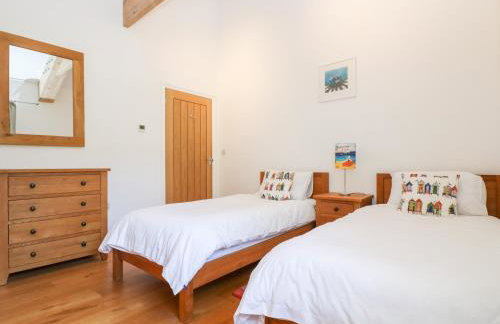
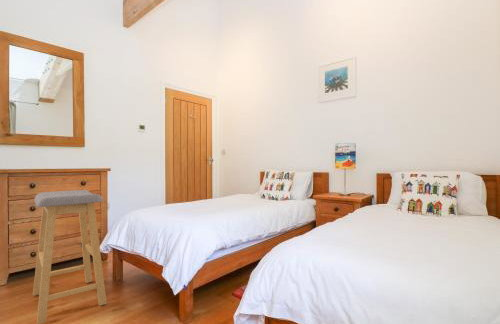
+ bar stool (82, 246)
